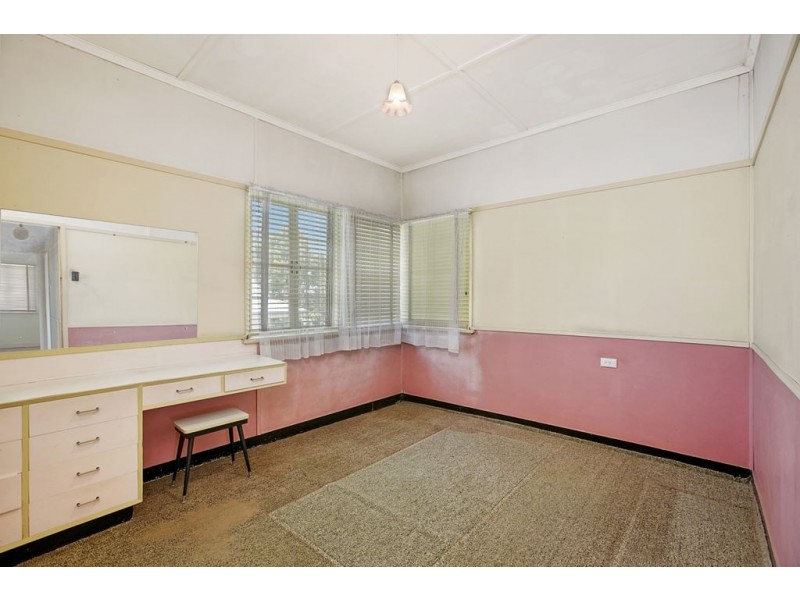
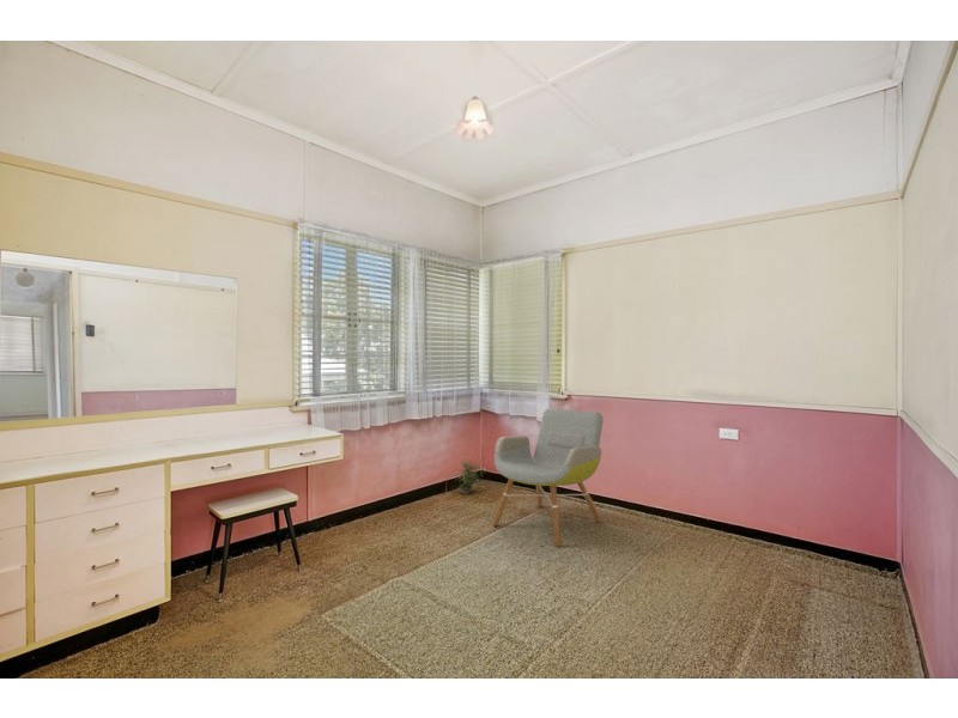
+ potted plant (467, 474)
+ armchair (551, 467)
